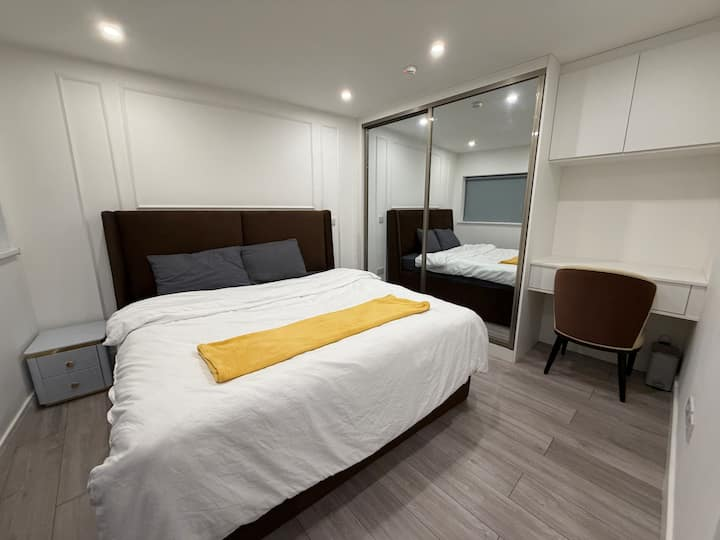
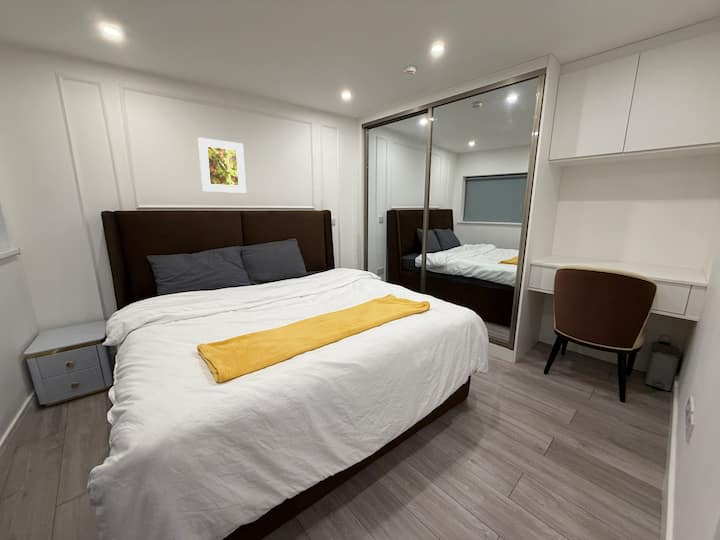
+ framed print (223, 166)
